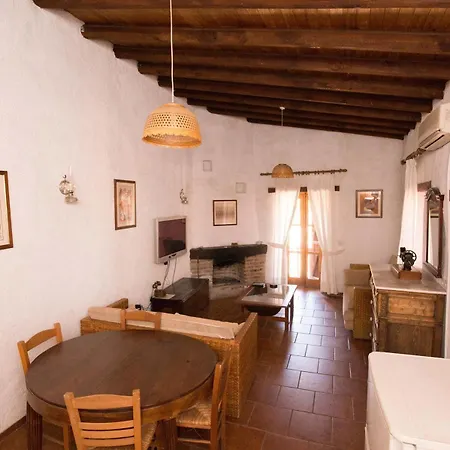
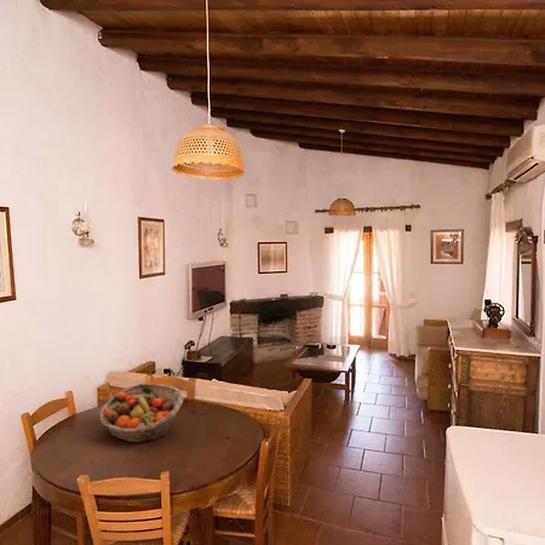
+ fruit basket (142, 411)
